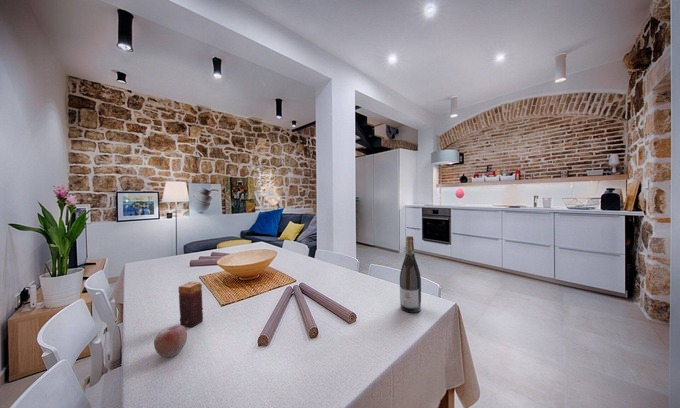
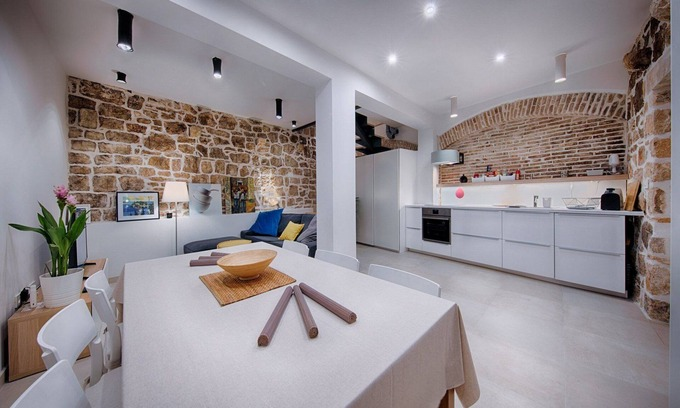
- candle (191, 303)
- apple (171, 340)
- wine bottle (410, 272)
